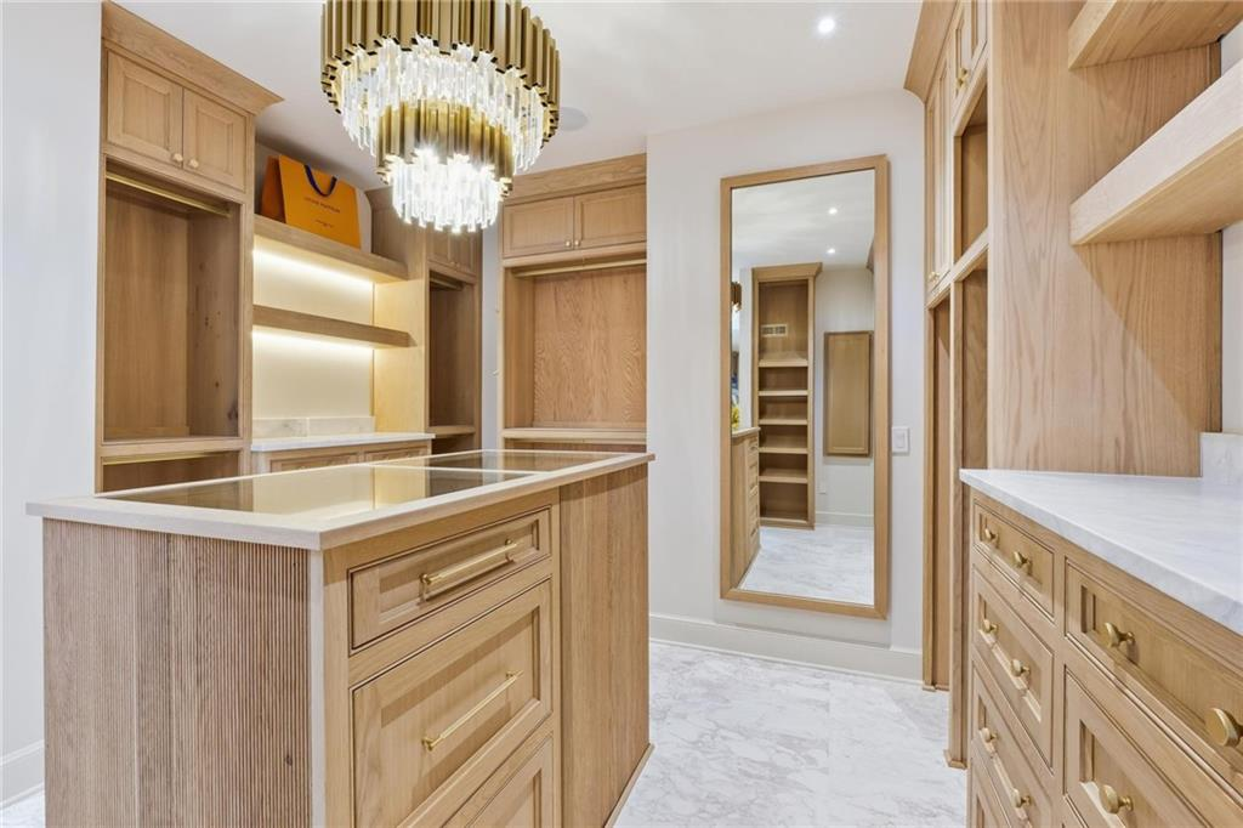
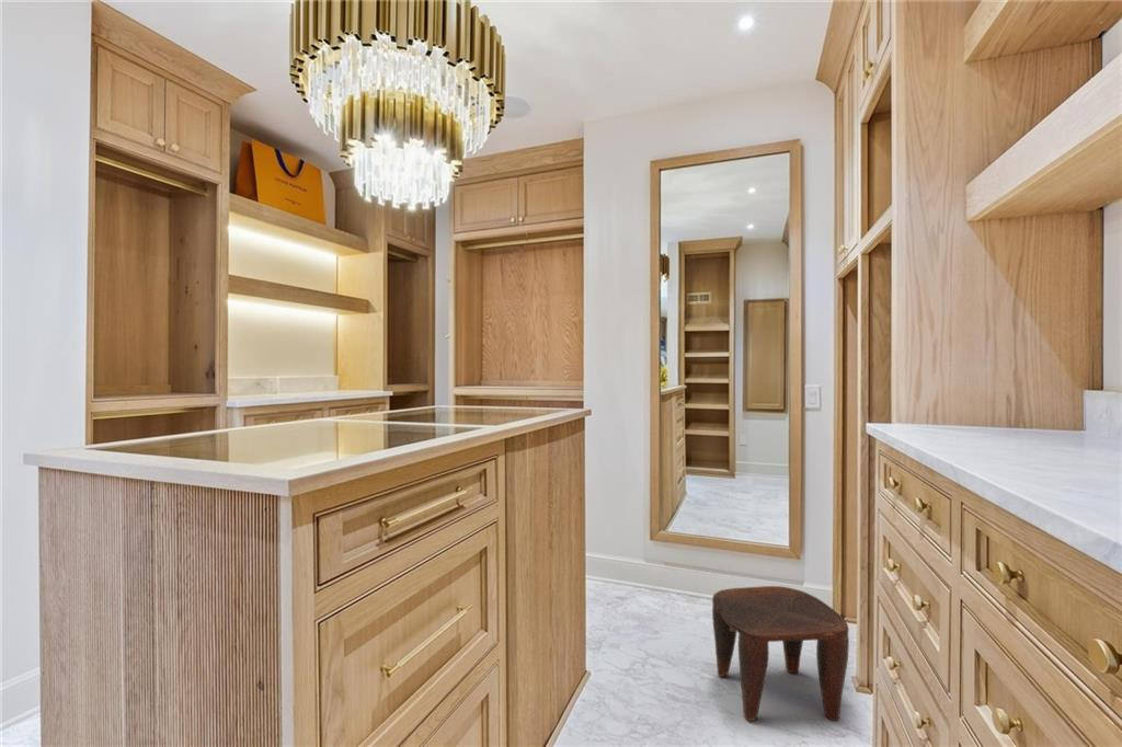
+ stool (783, 651)
